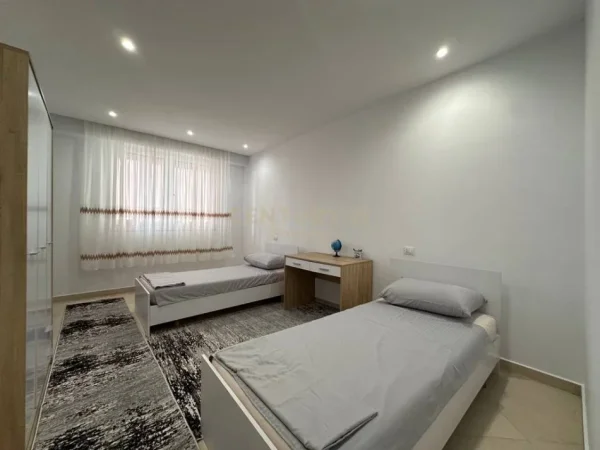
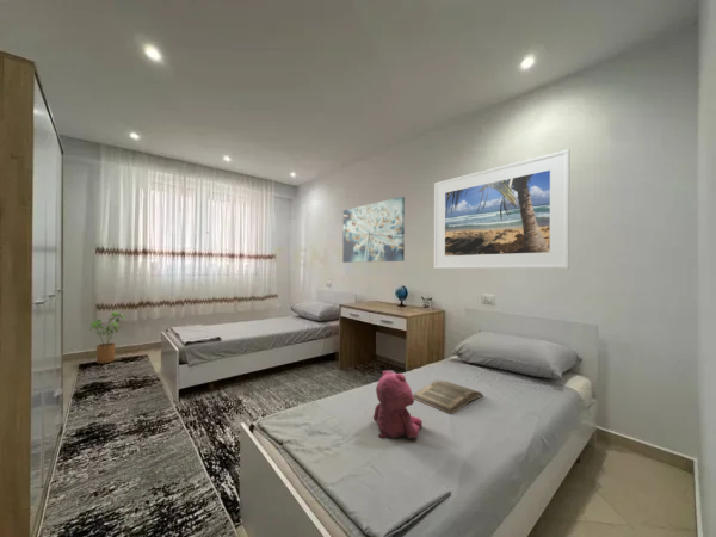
+ wall art (370, 233)
+ teddy bear (395, 400)
+ house plant (107, 337)
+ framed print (490, 218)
+ book (448, 391)
